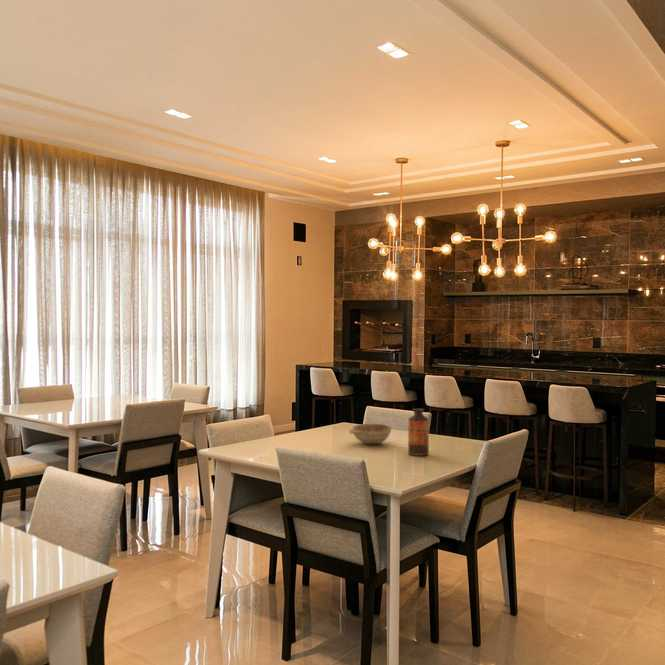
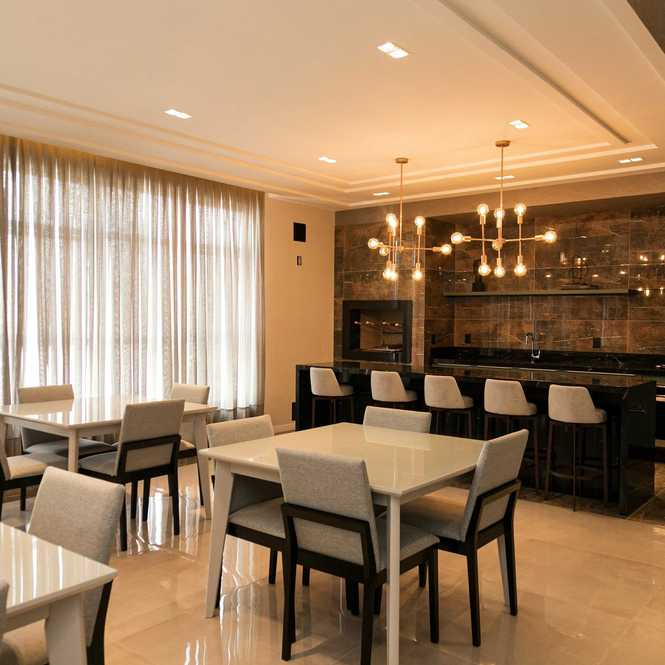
- decorative bowl (371, 434)
- bottle (418, 431)
